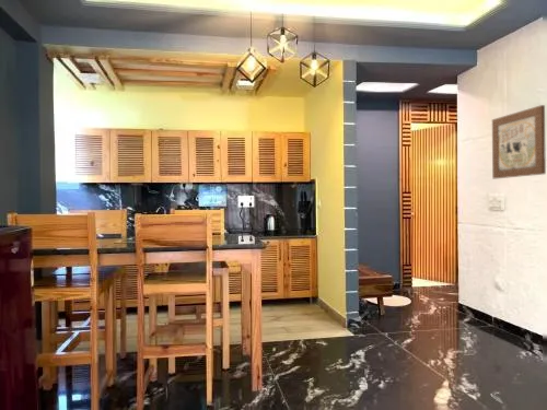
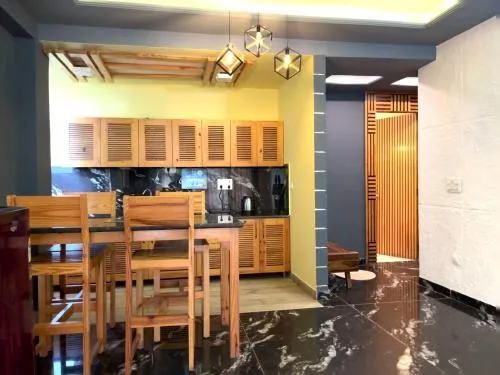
- wall art (516, 144)
